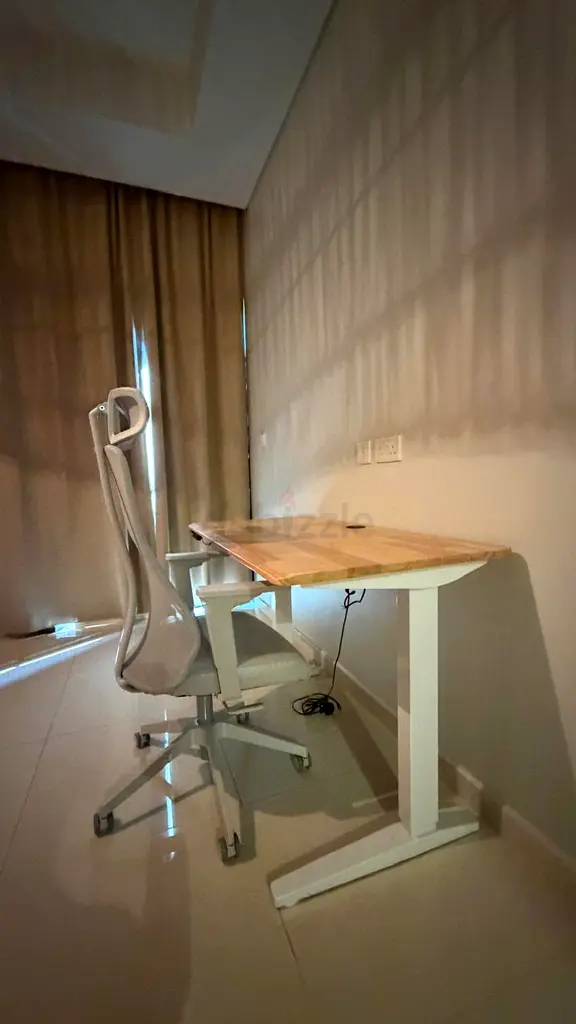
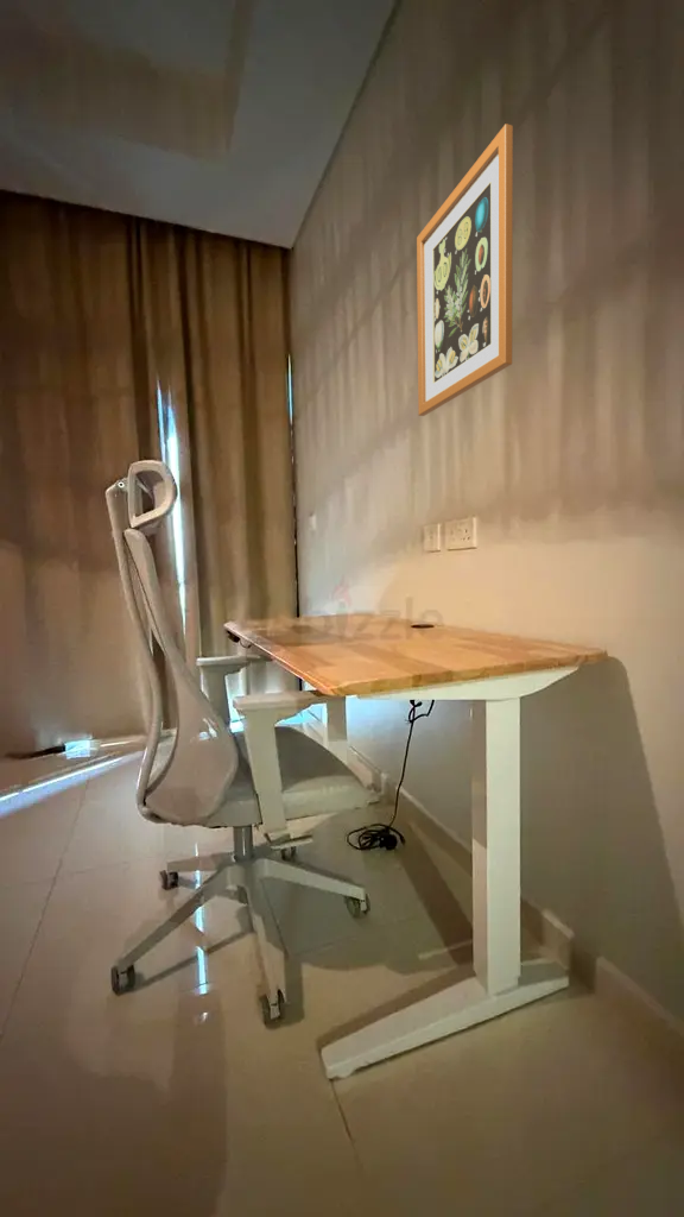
+ wall art (458, 292)
